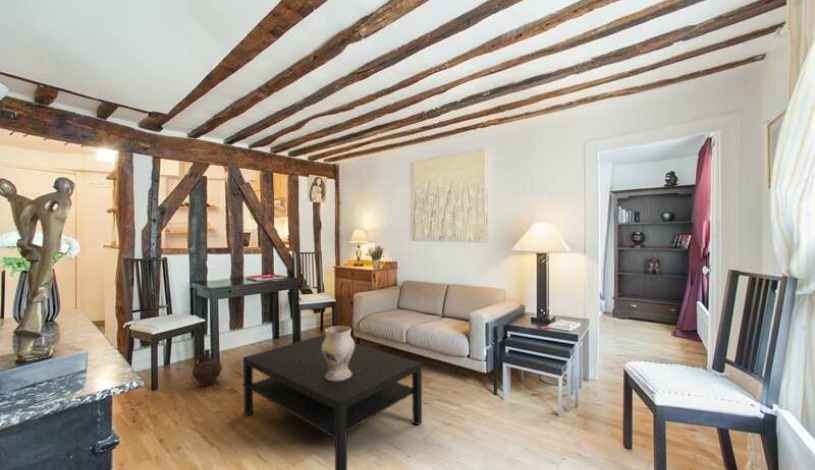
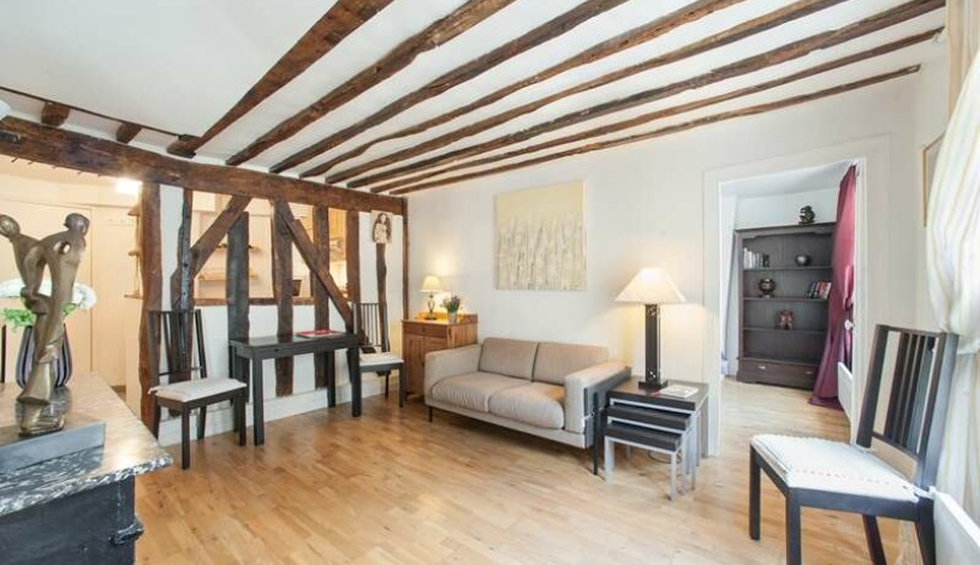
- vase (338, 352)
- ceramic jug (207, 366)
- coffee table (330, 389)
